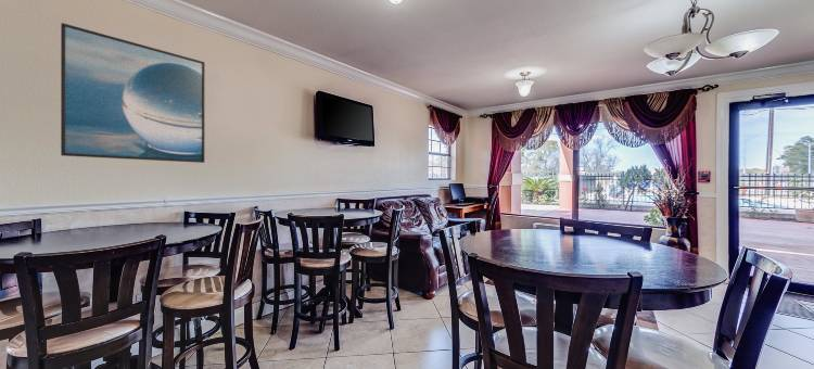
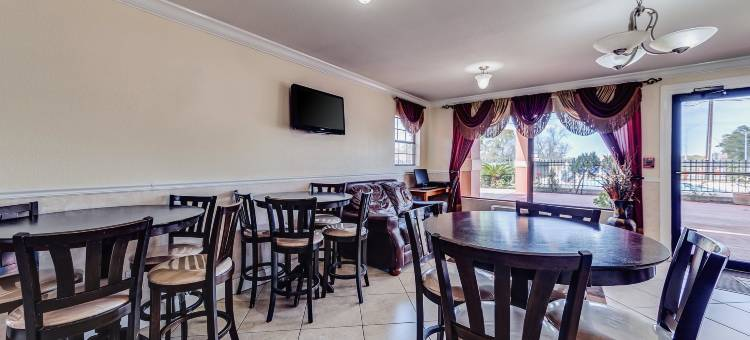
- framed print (142, 102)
